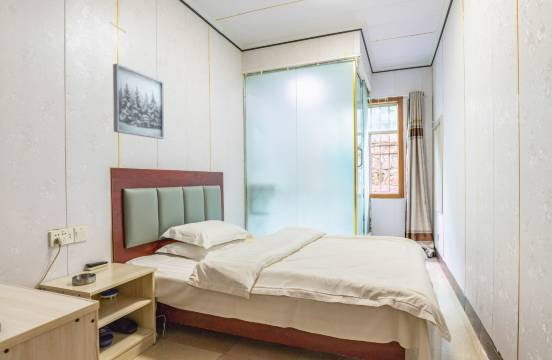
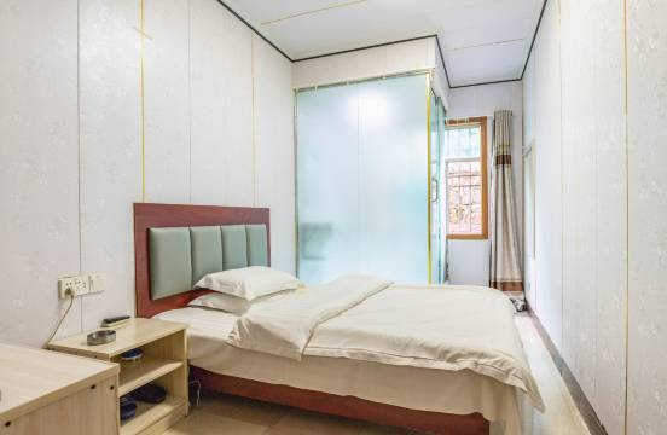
- wall art (140, 104)
